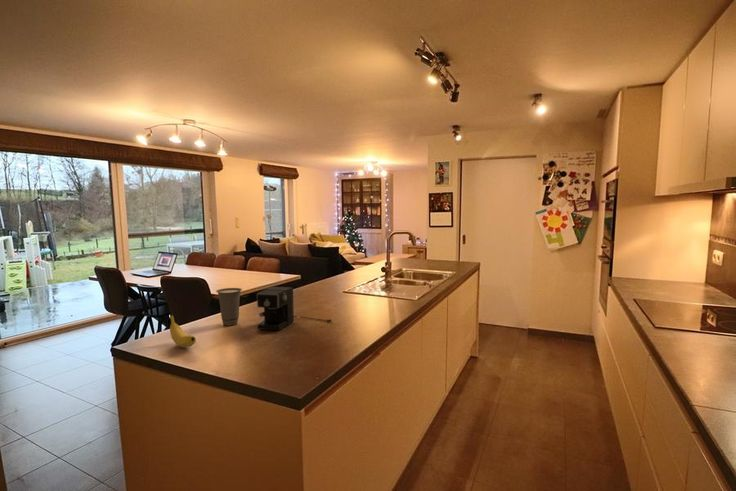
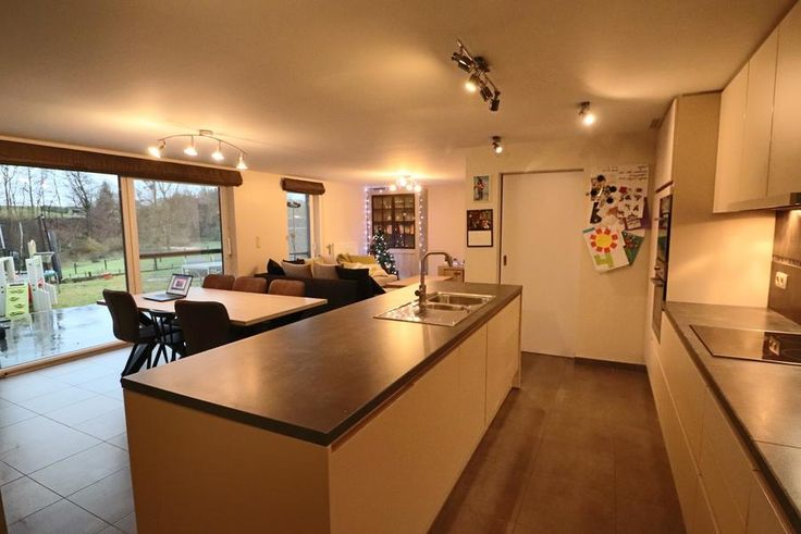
- fruit (181, 332)
- coffee maker (293, 309)
- cup (229, 306)
